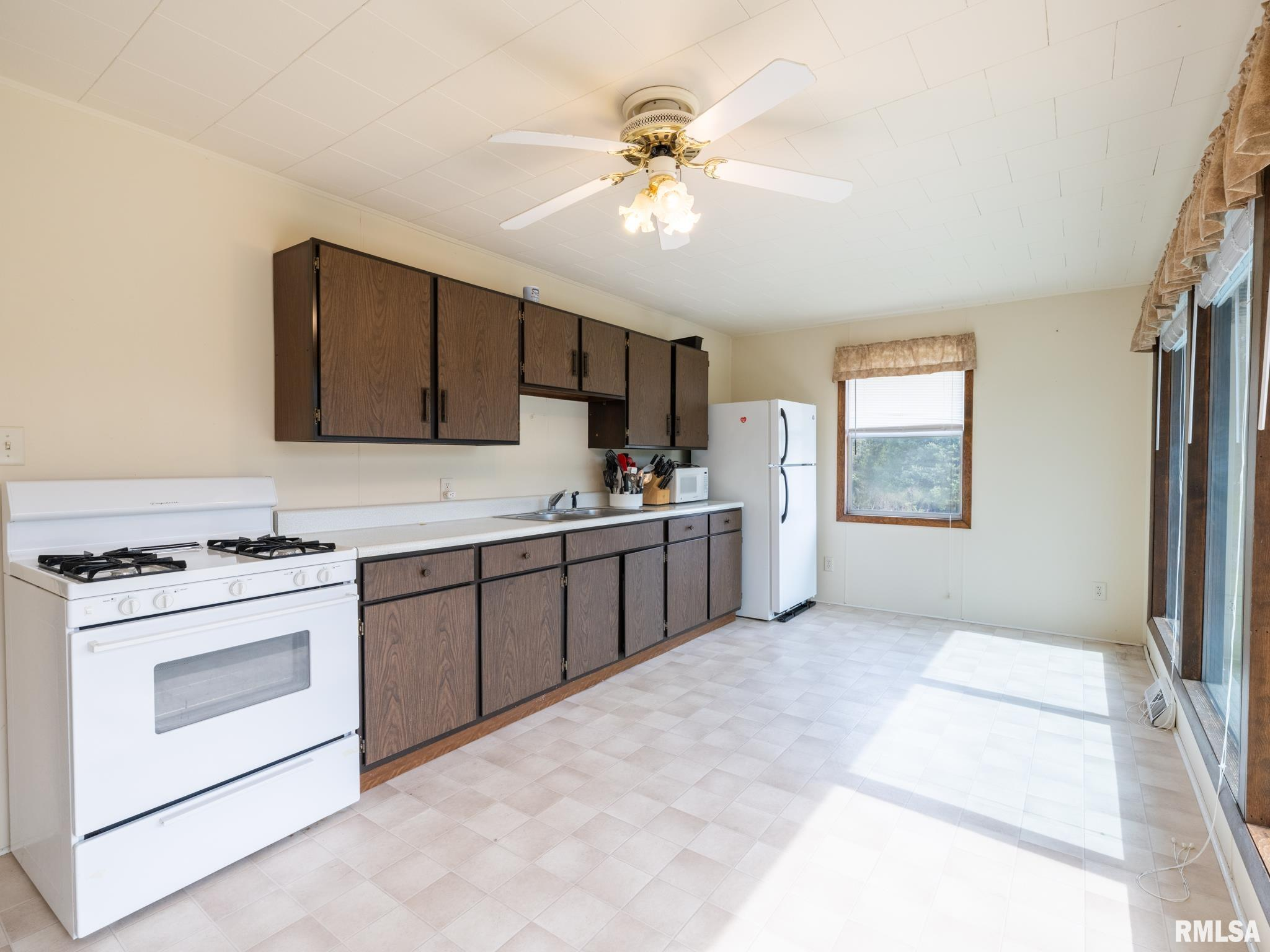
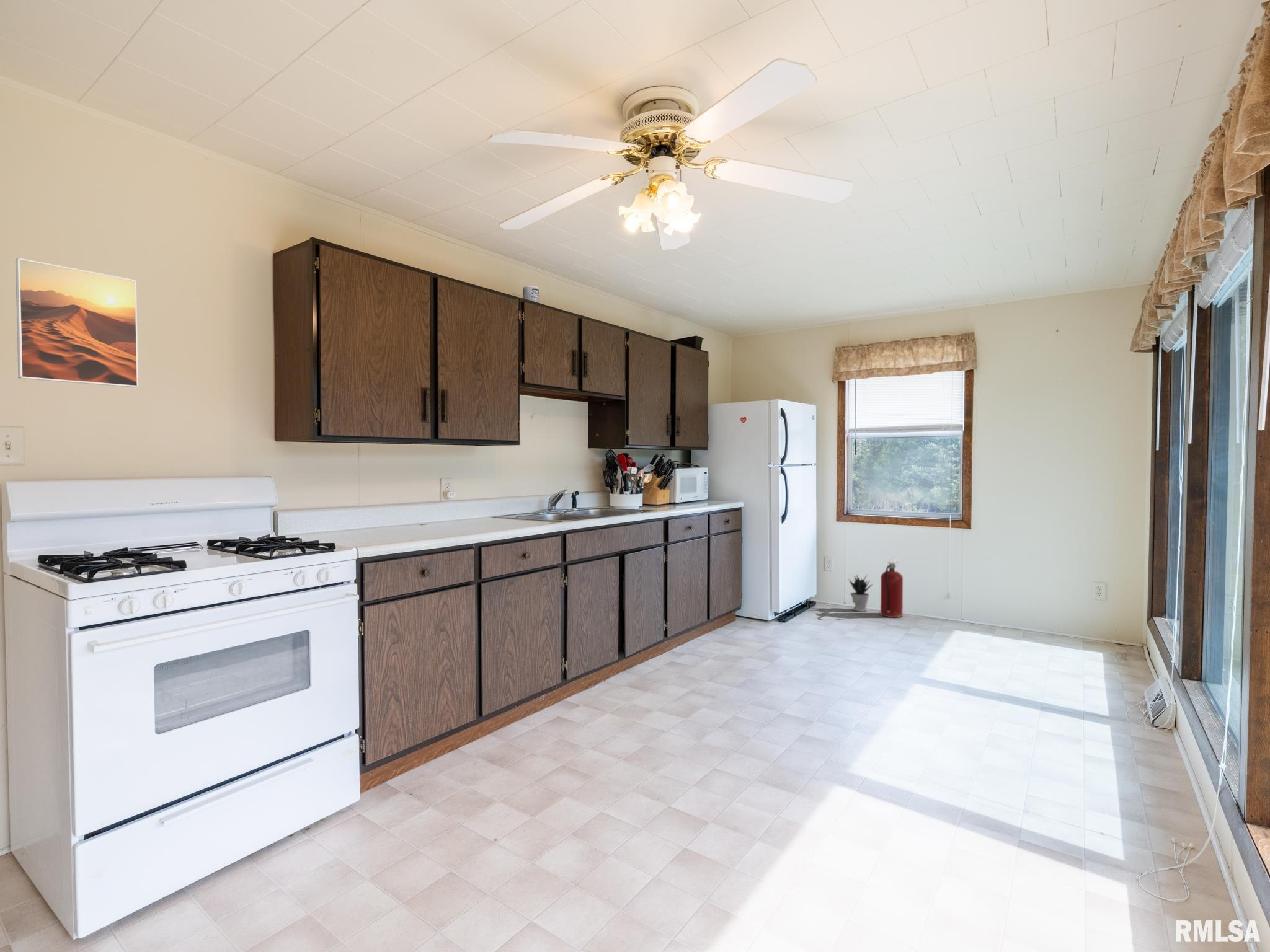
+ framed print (80, 327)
+ potted plant (858, 591)
+ fire extinguisher (890, 587)
